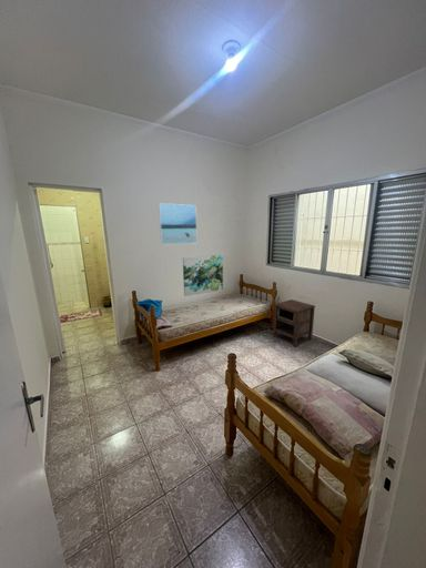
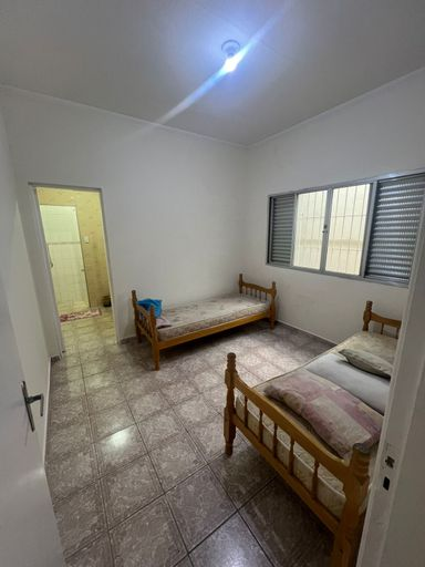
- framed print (179, 224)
- wall art (203, 274)
- nightstand (293, 321)
